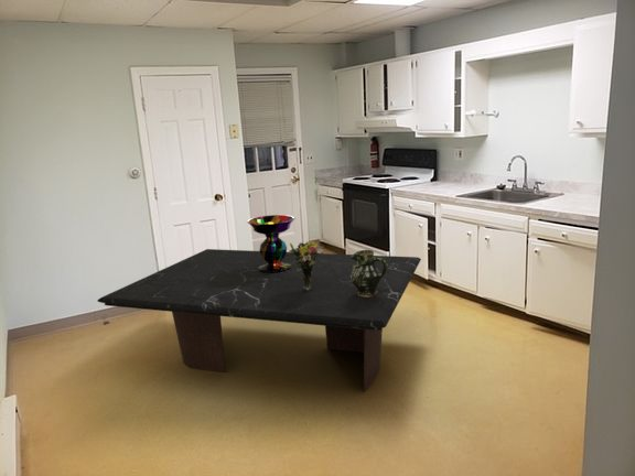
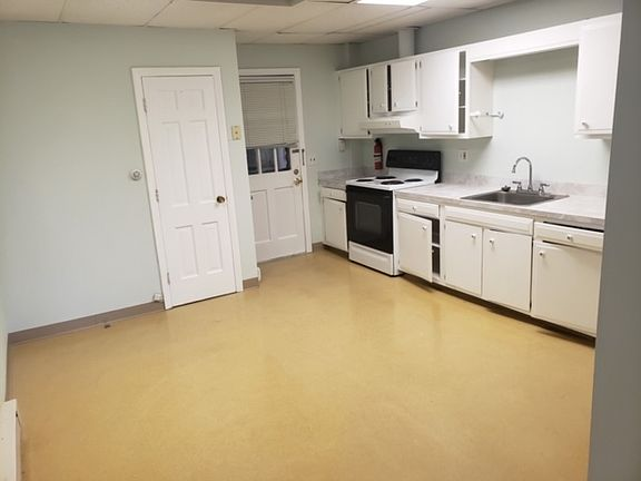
- decorative bowl (272, 244)
- bouquet (304, 266)
- dining table (275, 318)
- ceramic pitcher (368, 272)
